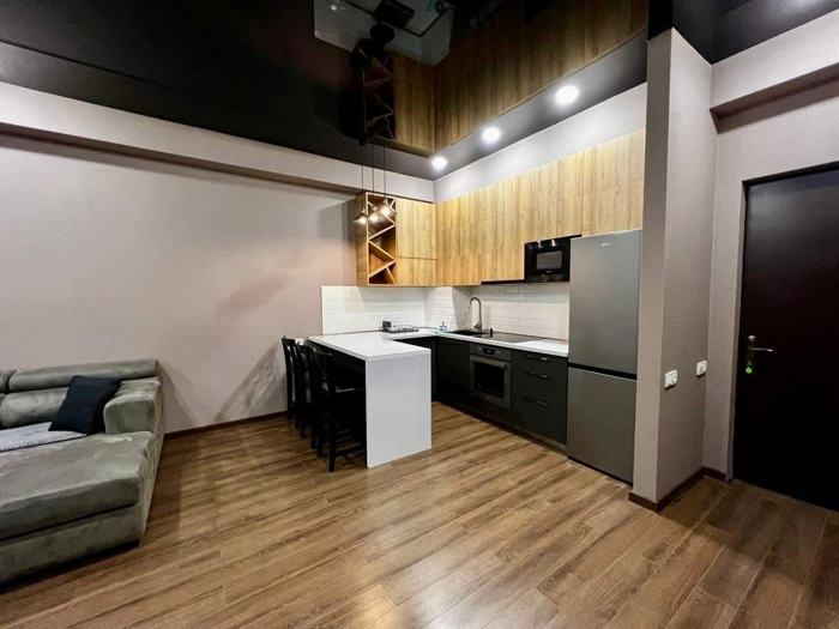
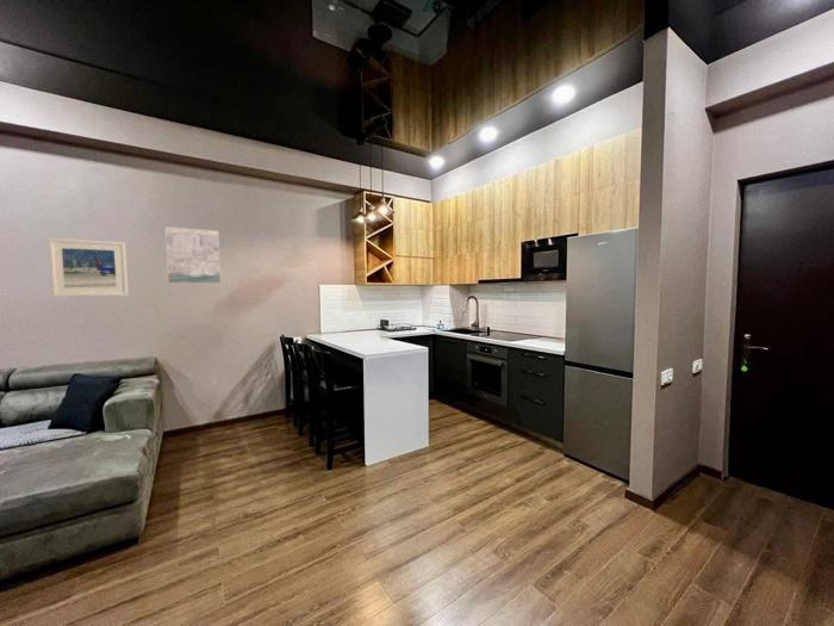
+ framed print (193, 256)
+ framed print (89, 268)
